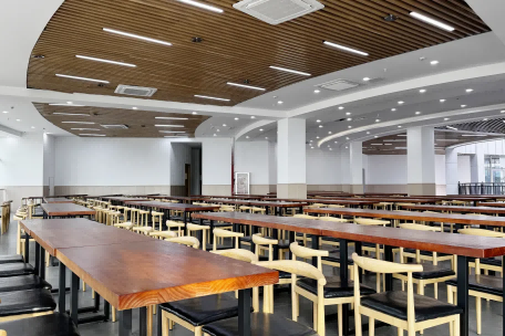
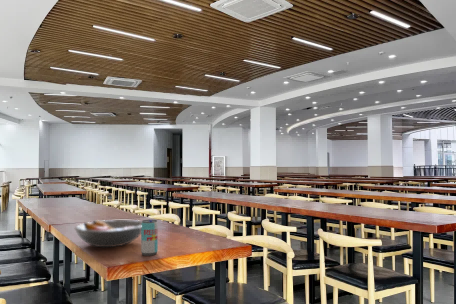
+ beverage can (149, 237)
+ fruit bowl (111, 232)
